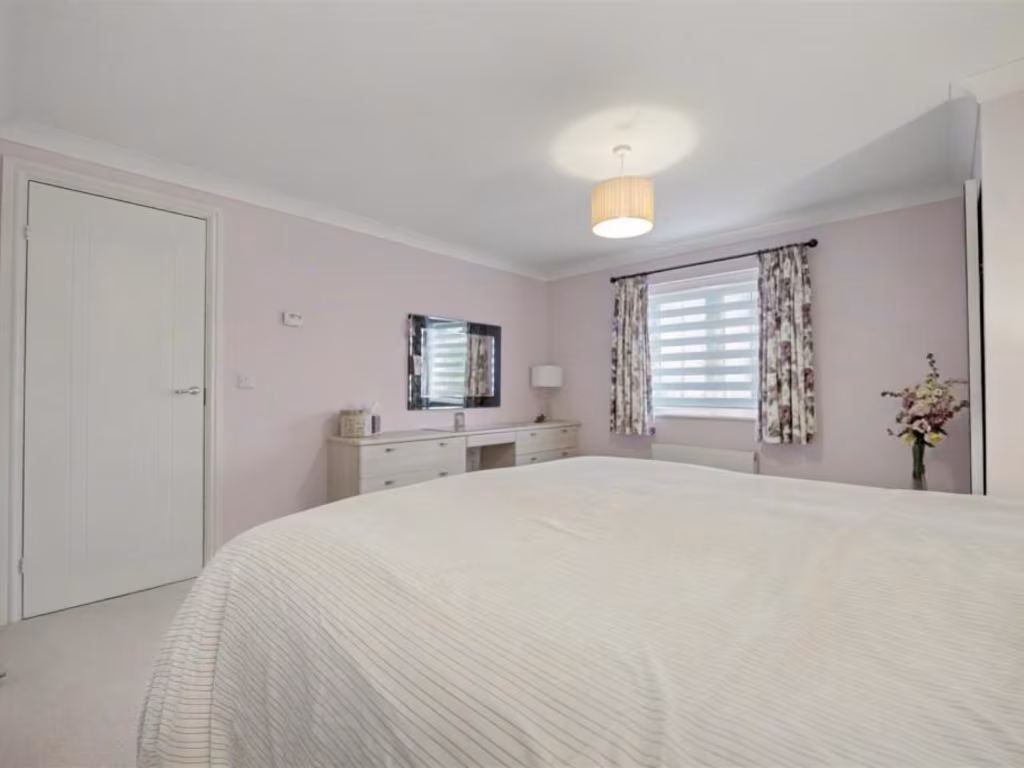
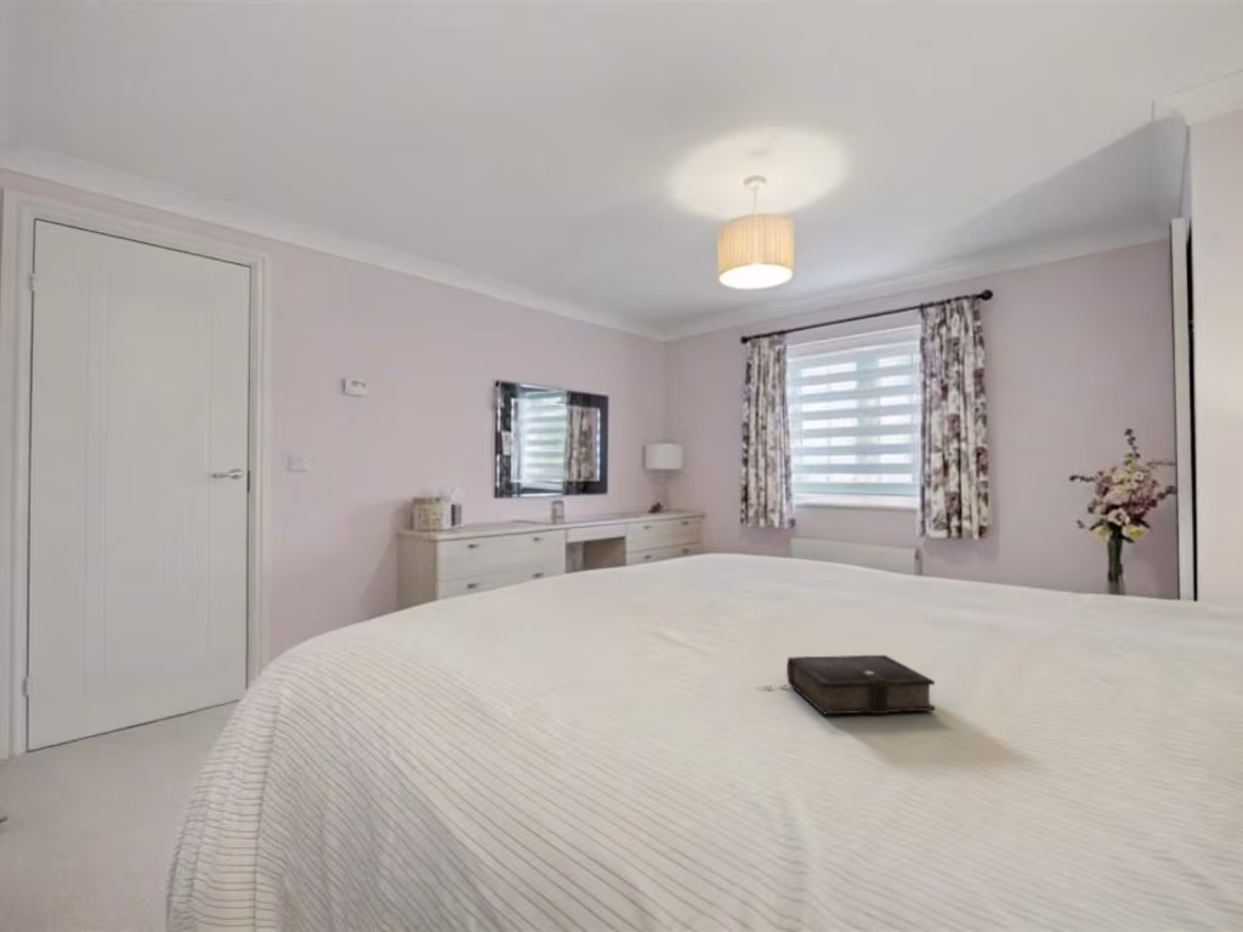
+ book (838, 681)
